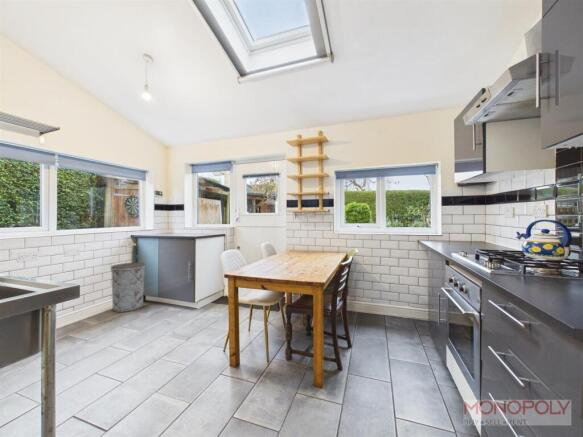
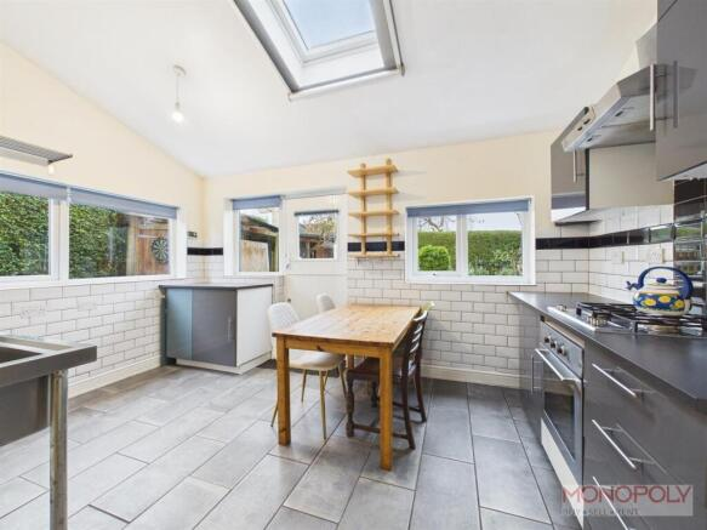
- trash can (128, 285)
